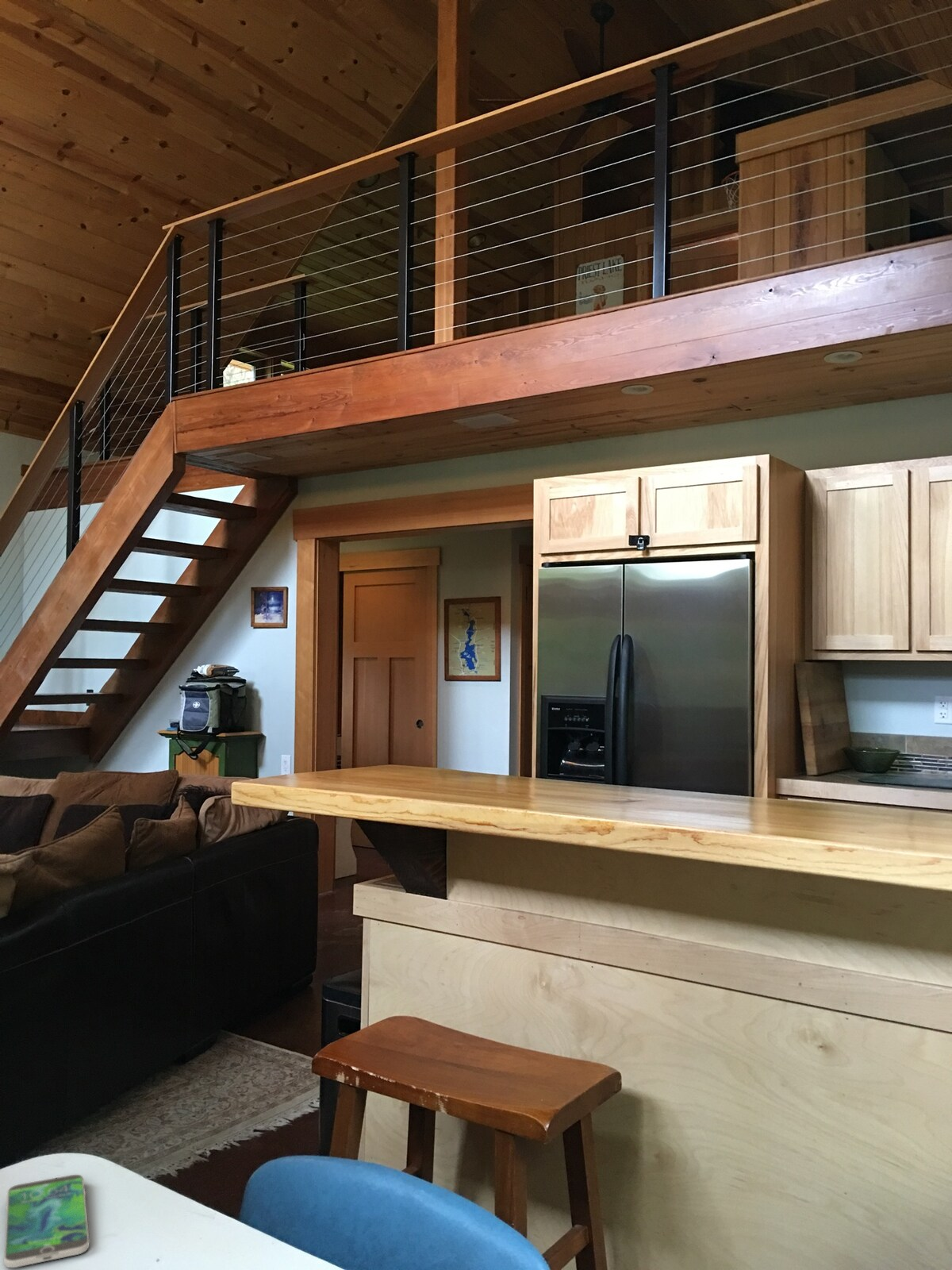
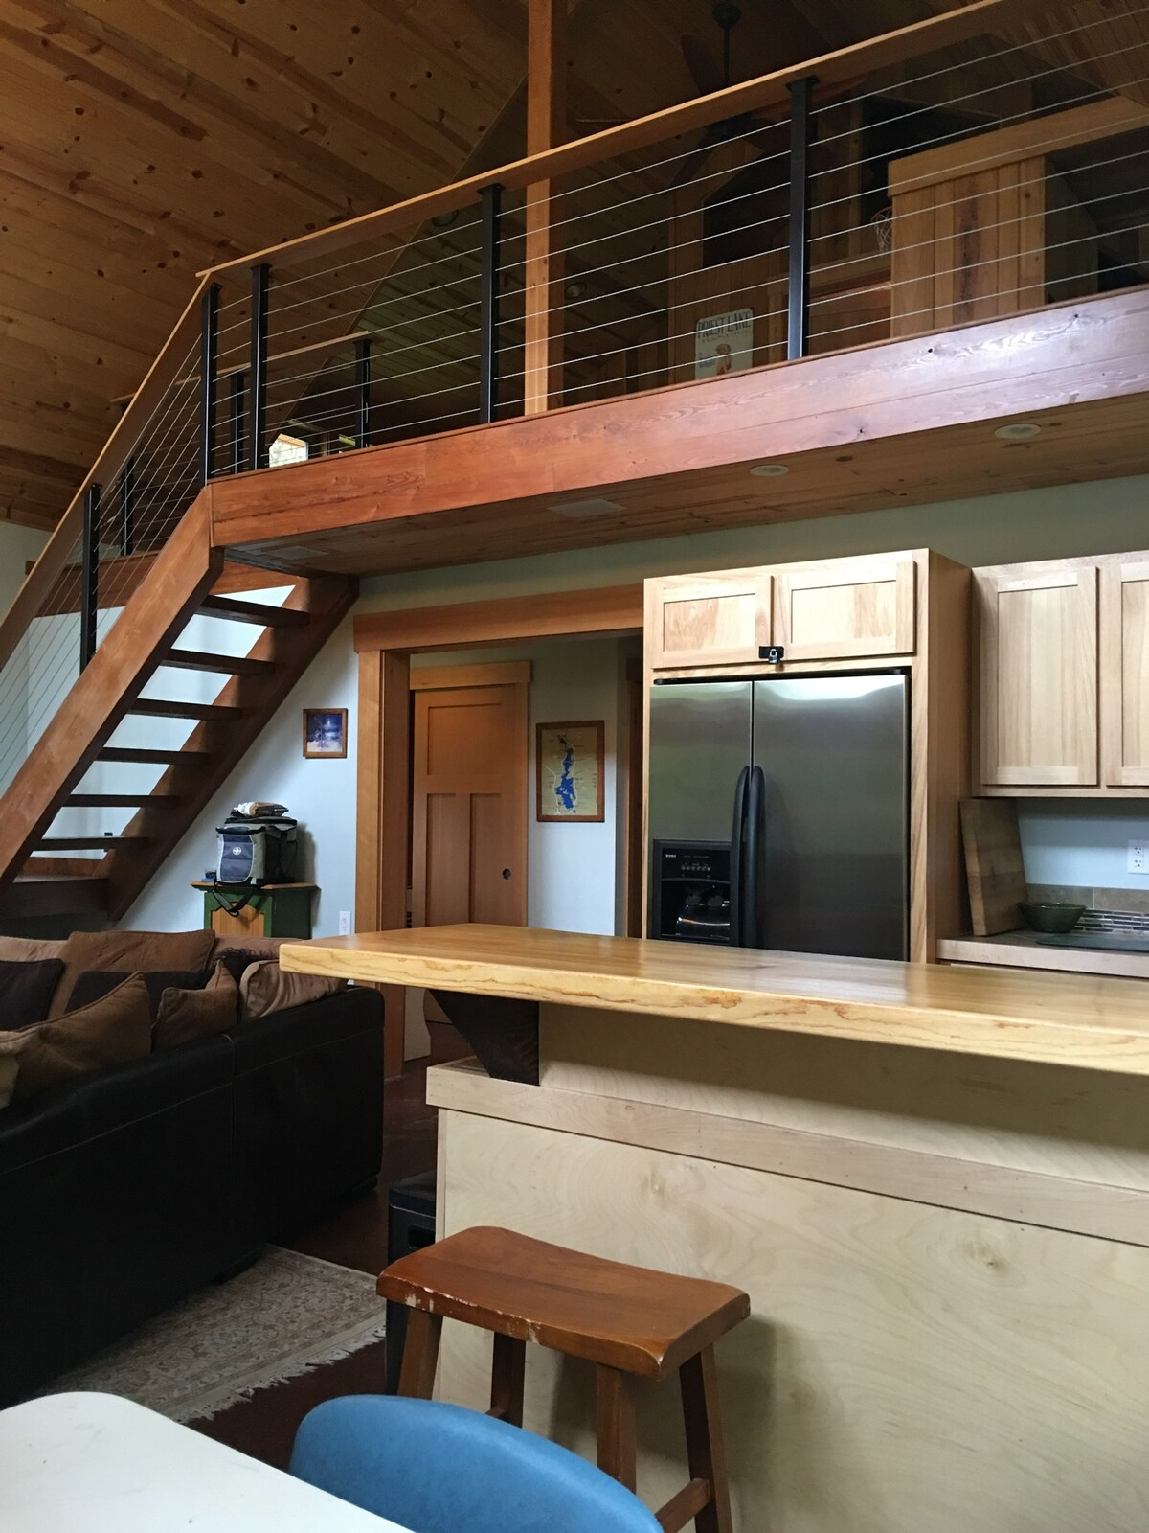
- smartphone (46, 1218)
